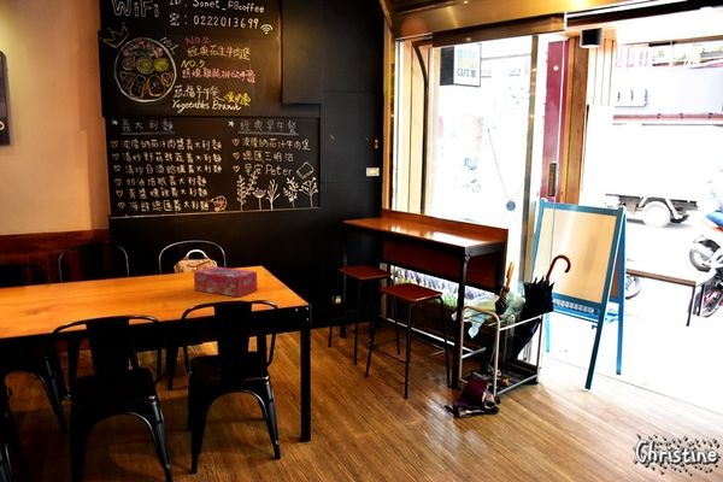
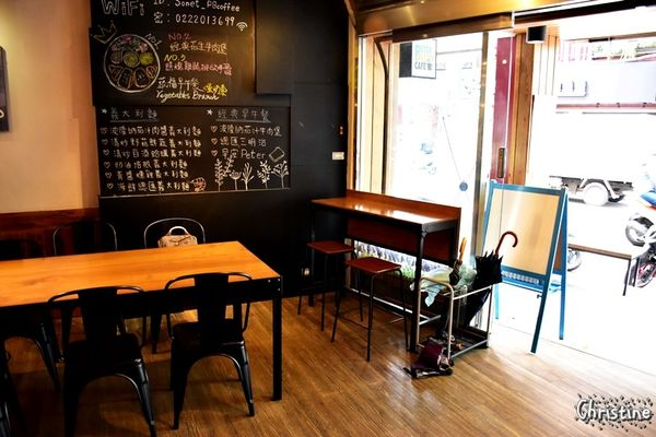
- tissue box (225, 281)
